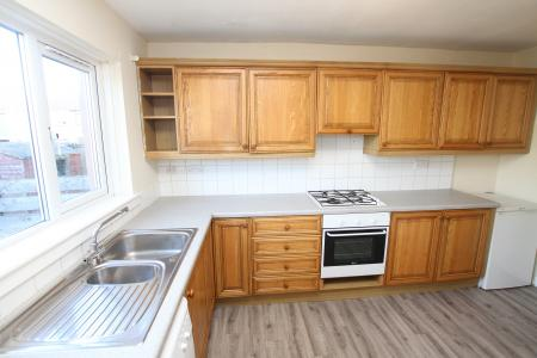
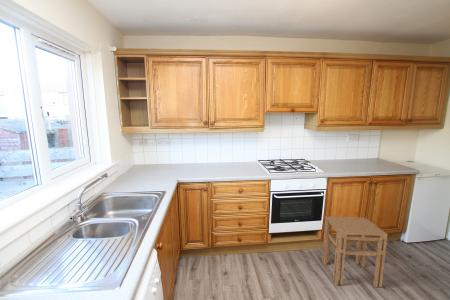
+ stool (351, 250)
